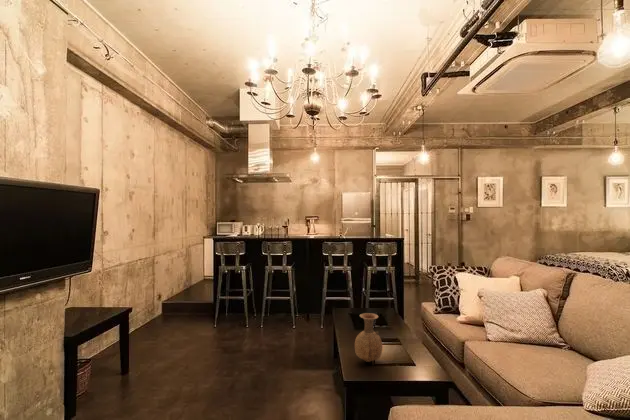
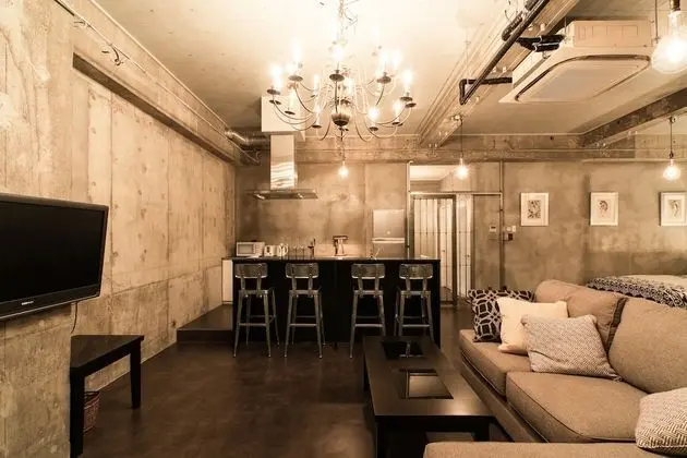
- vase (368, 338)
